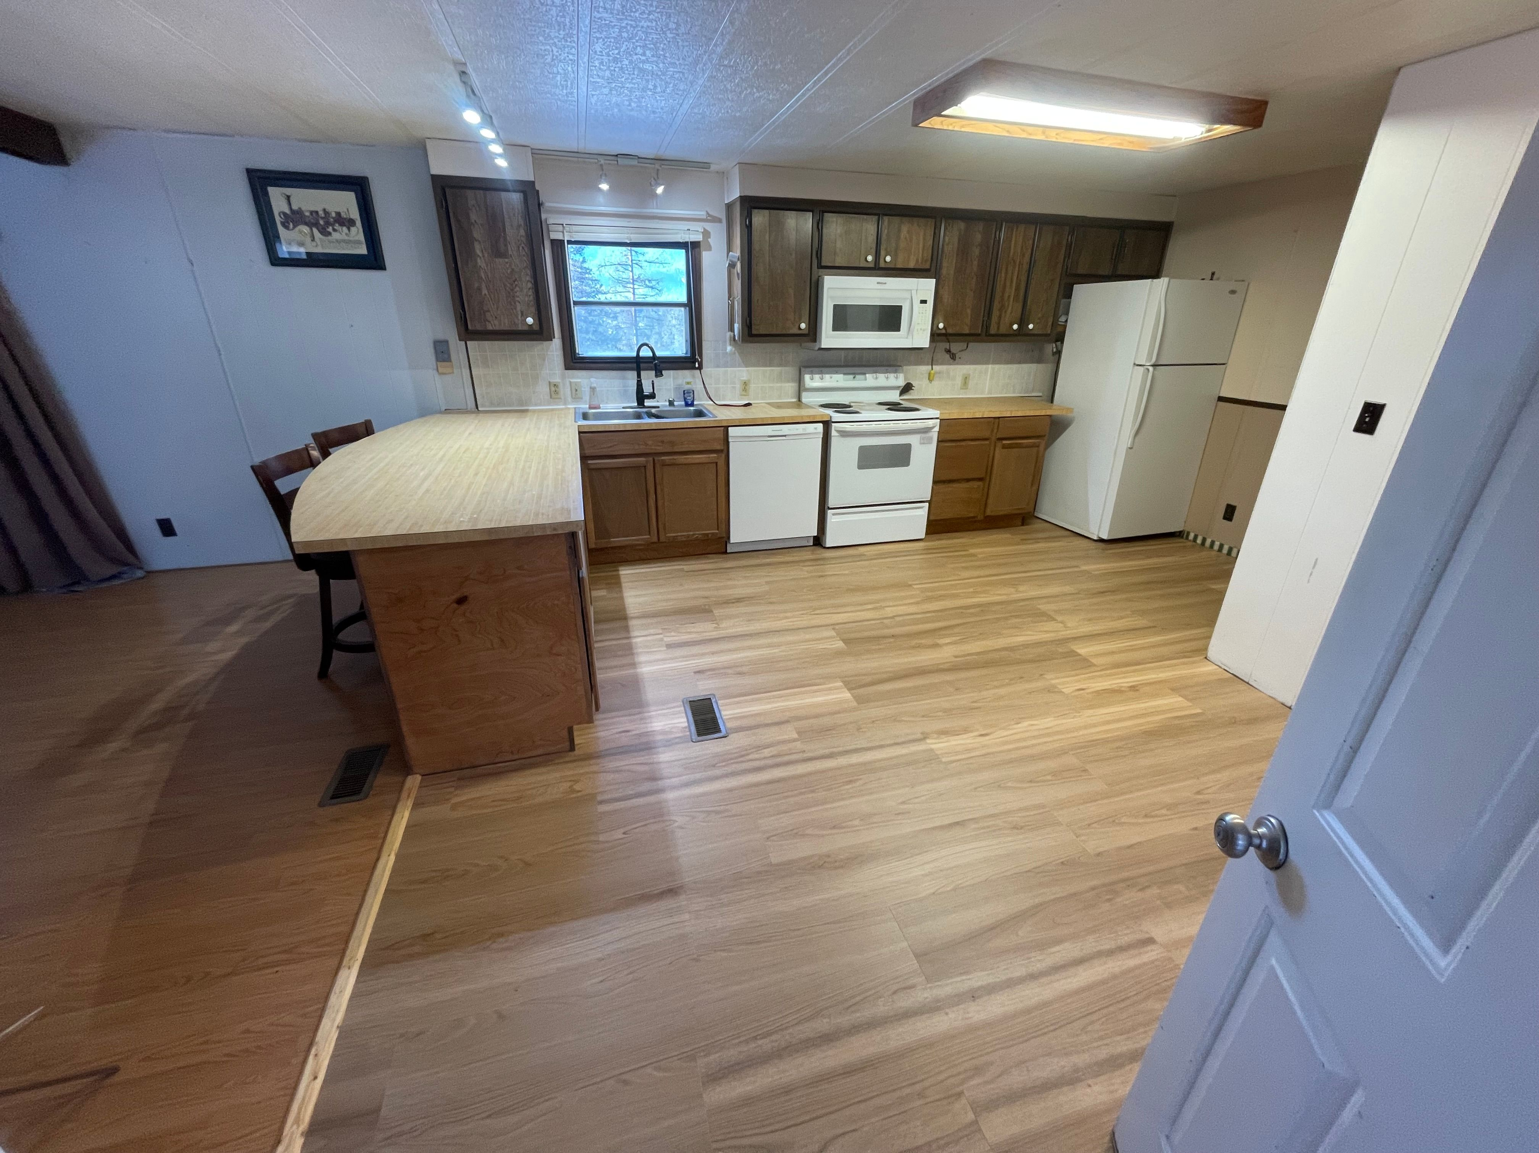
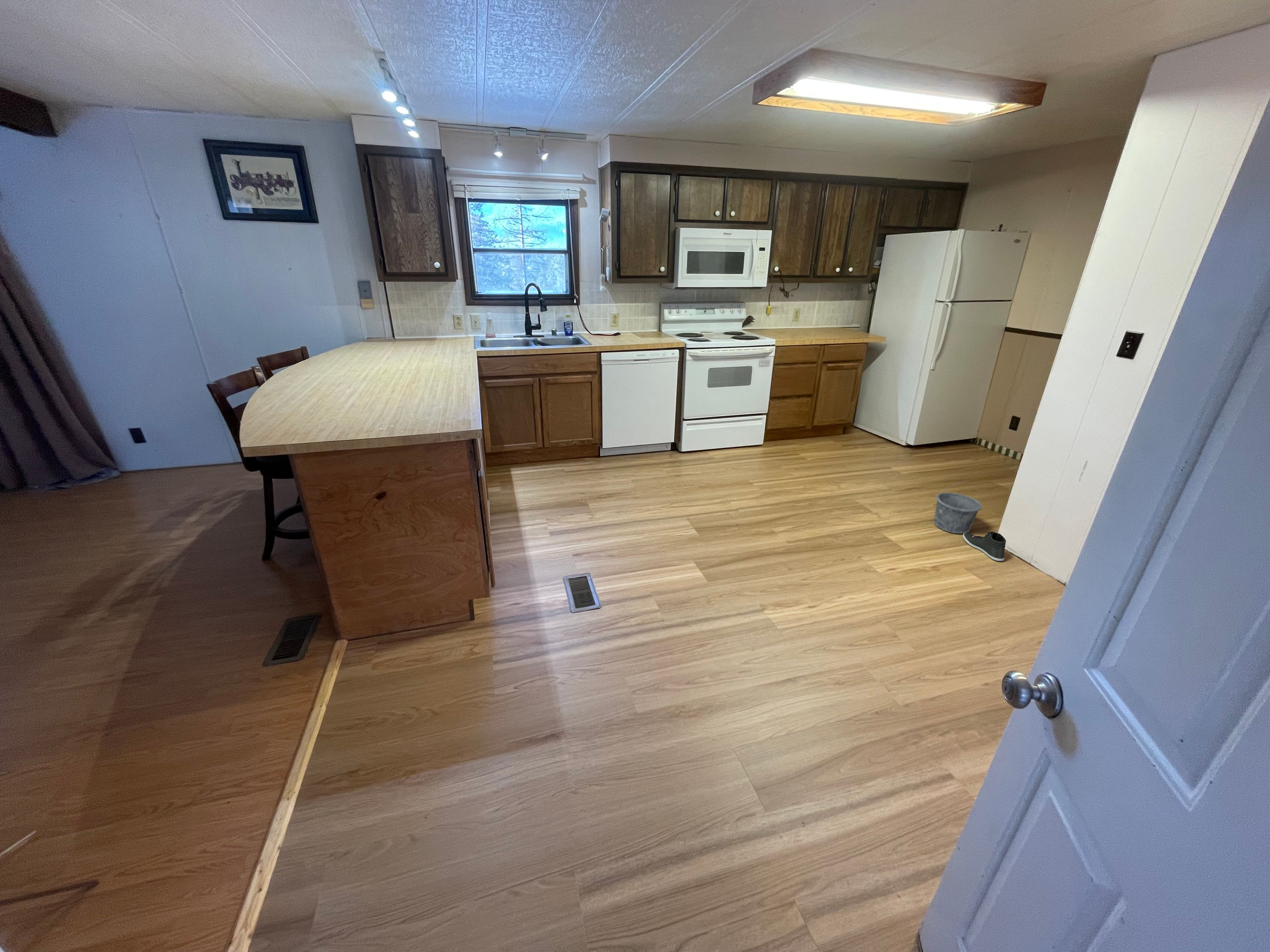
+ sneaker (986, 539)
+ bucket (958, 504)
